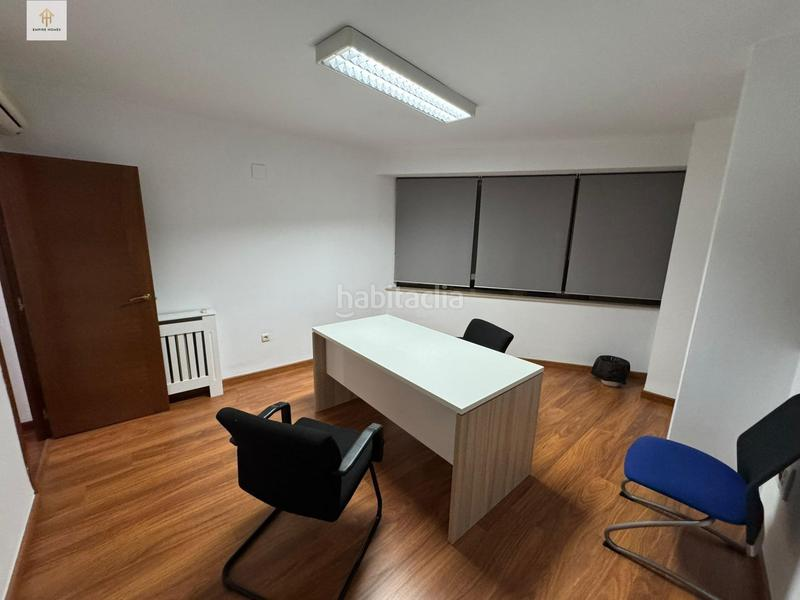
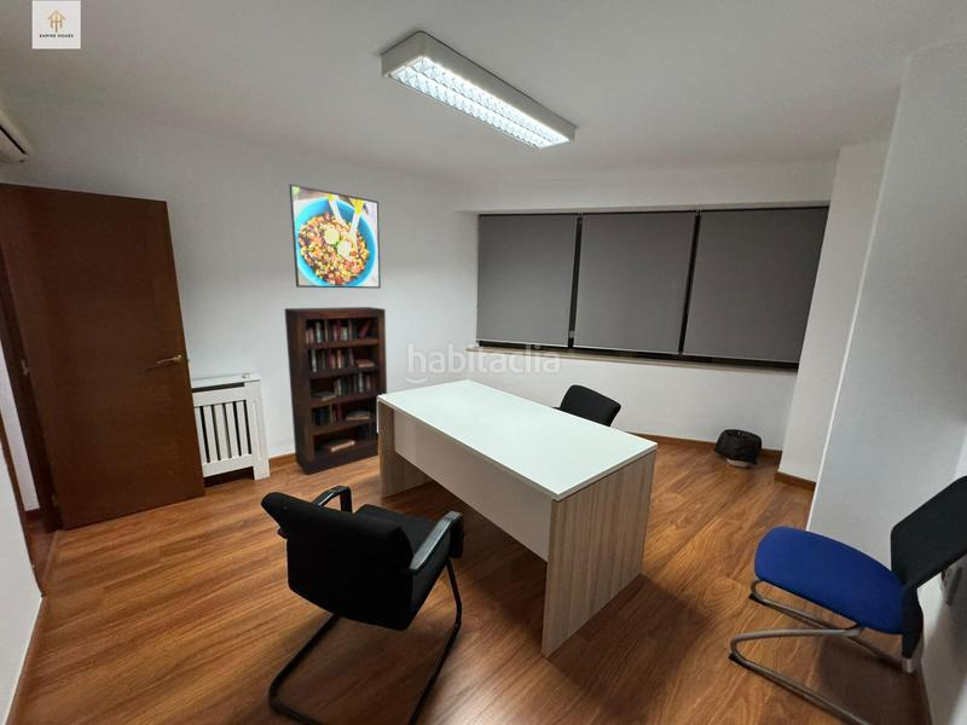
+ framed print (340, 242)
+ bookcase (340, 385)
